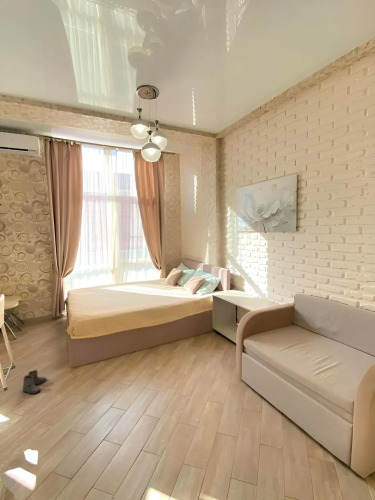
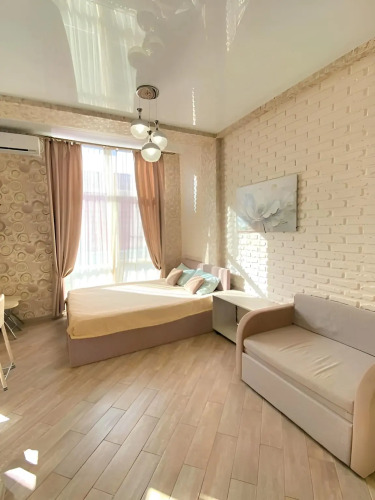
- boots (34, 380)
